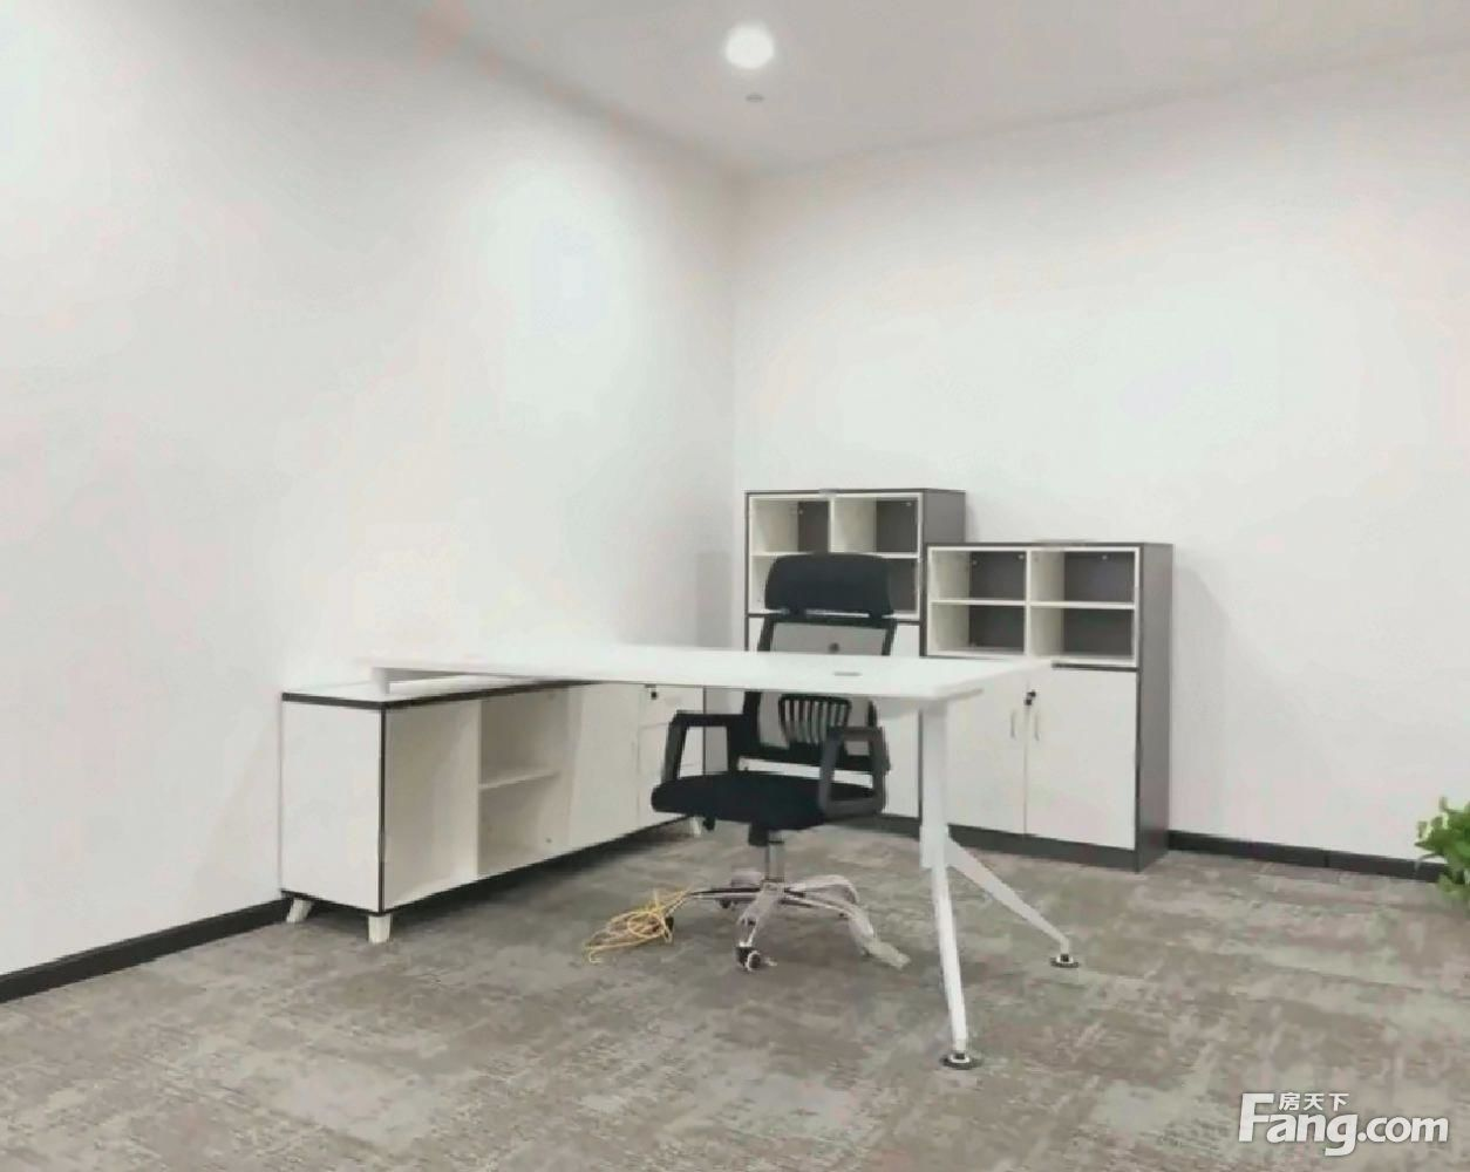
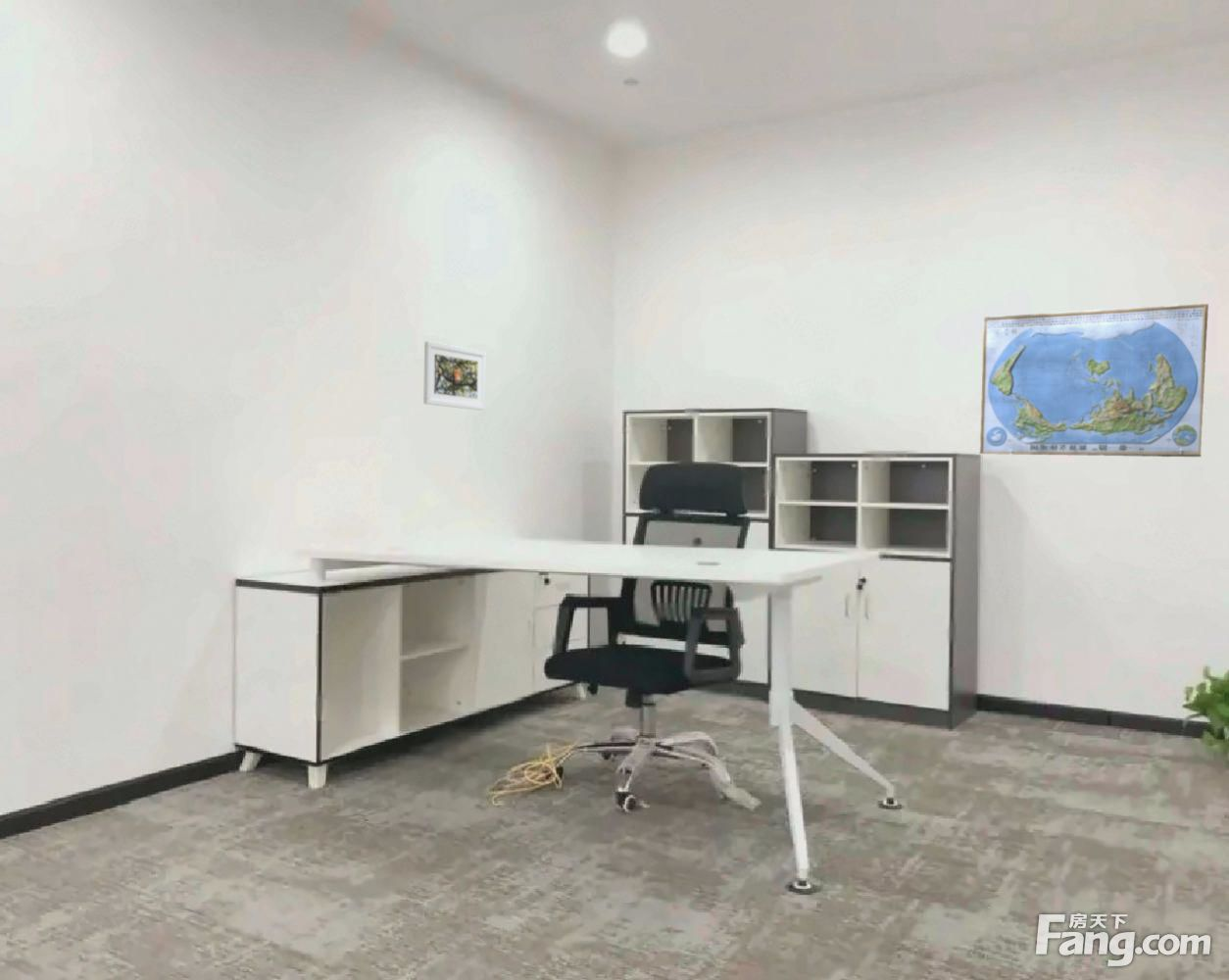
+ world map (1088, 383)
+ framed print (456, 376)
